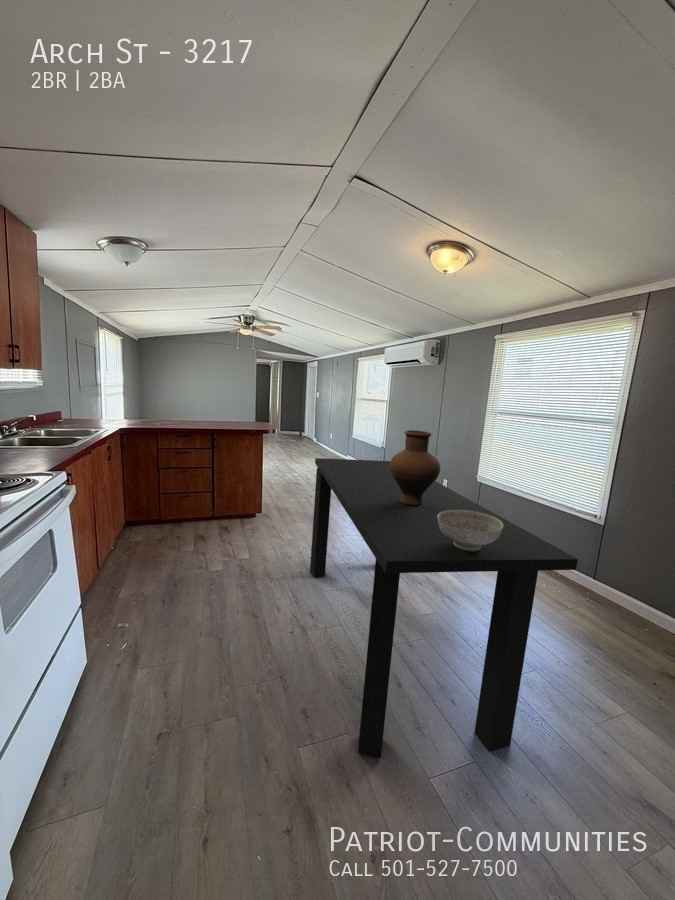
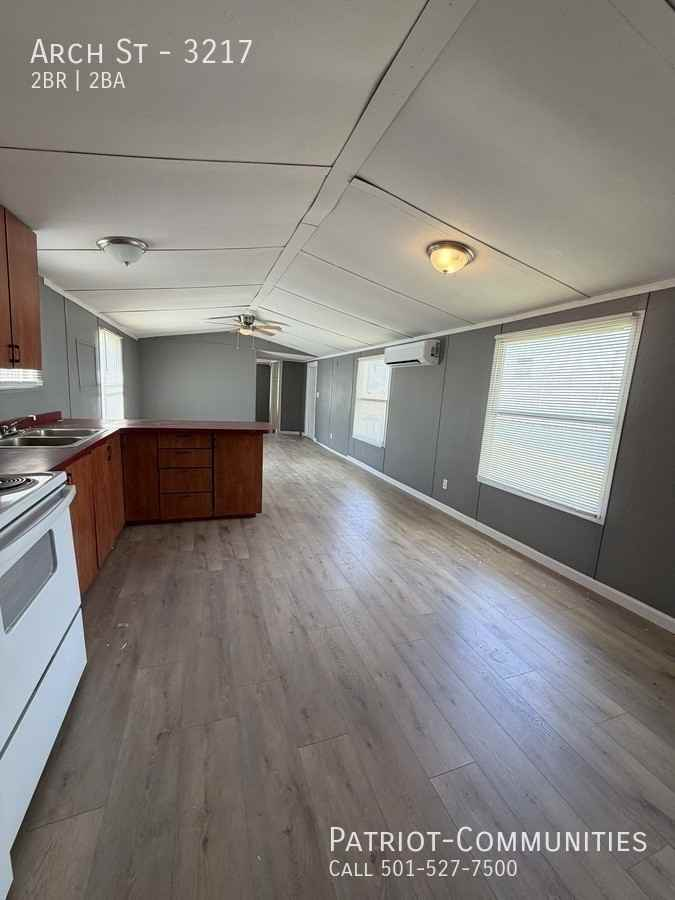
- vase (414, 467)
- dining table (388, 559)
- decorative bowl (467, 533)
